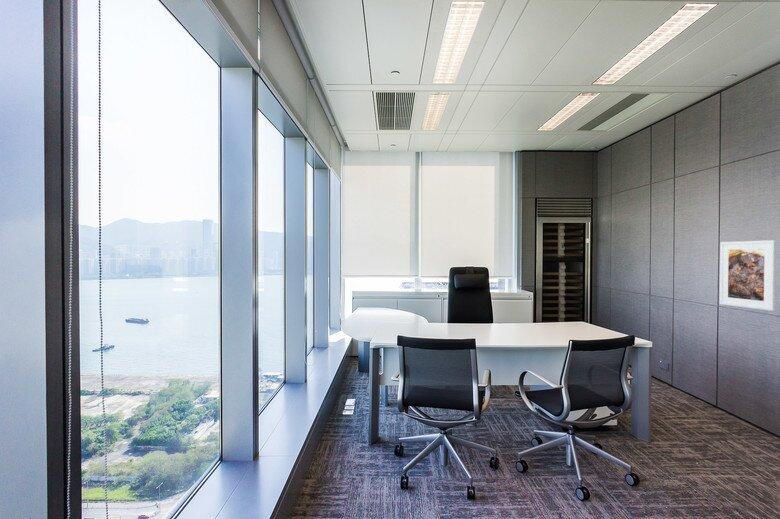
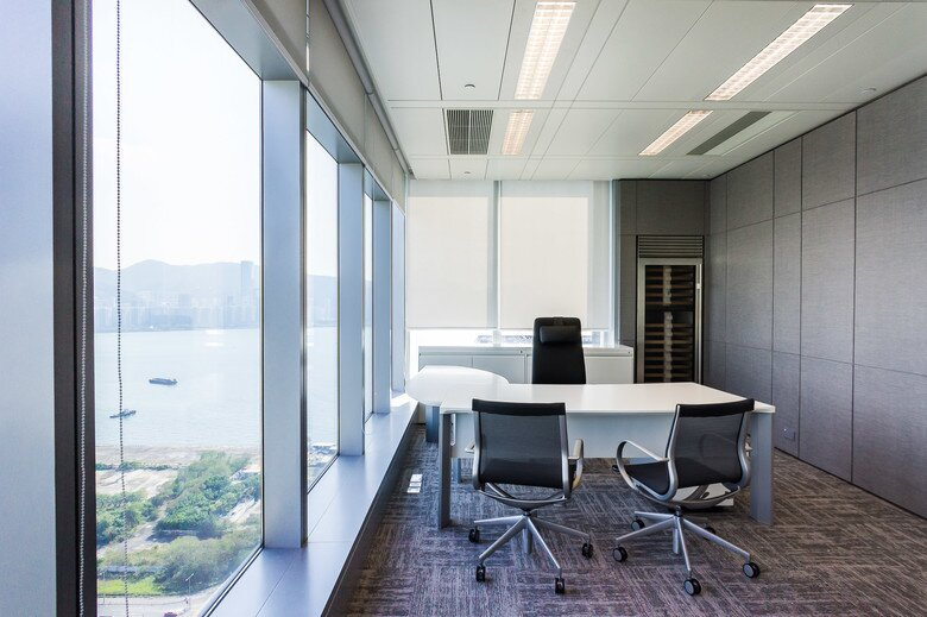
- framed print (745, 274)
